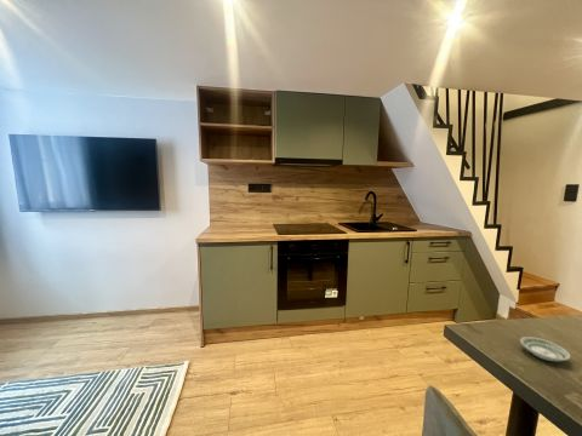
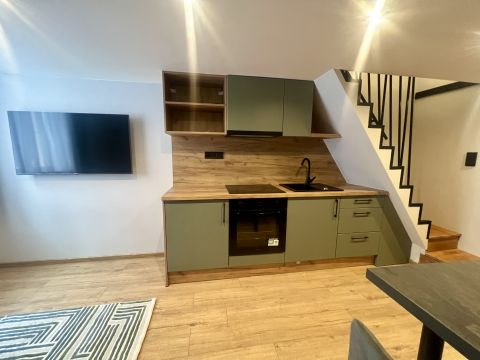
- saucer (543, 350)
